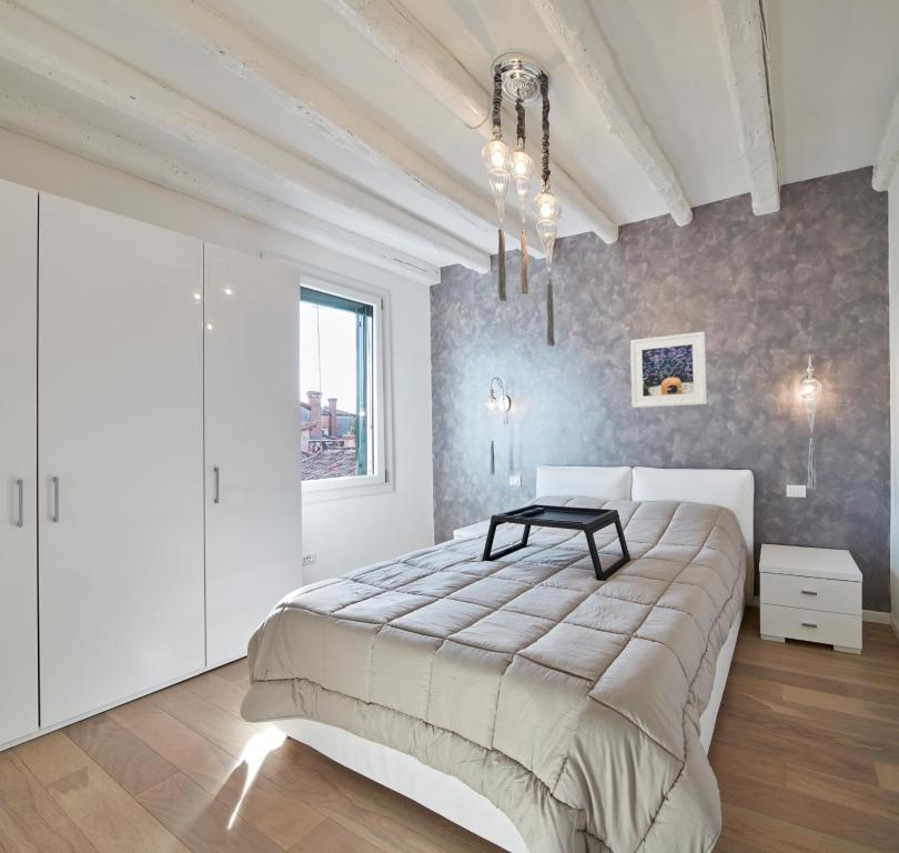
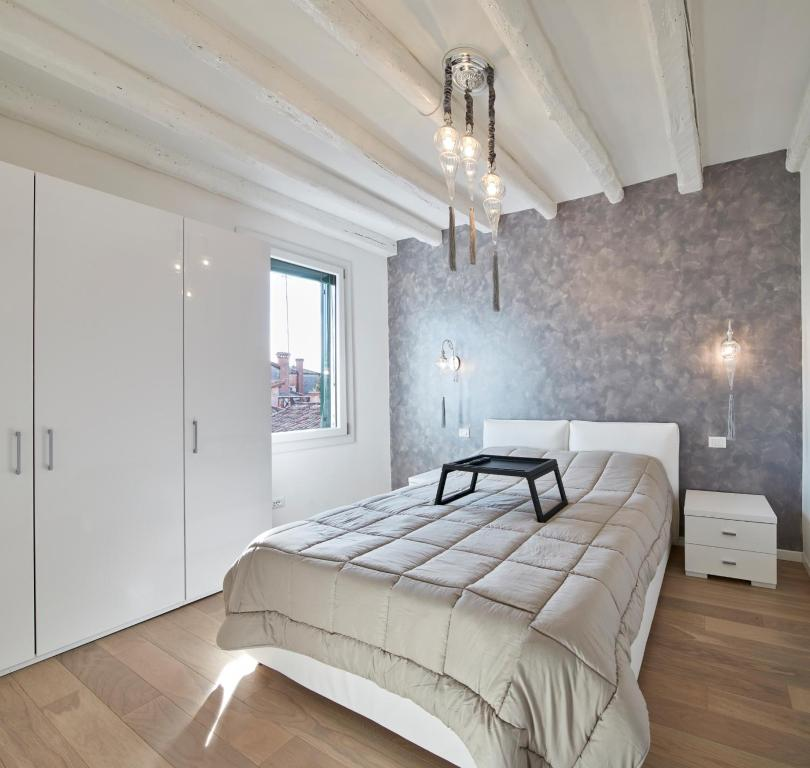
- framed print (667, 371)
